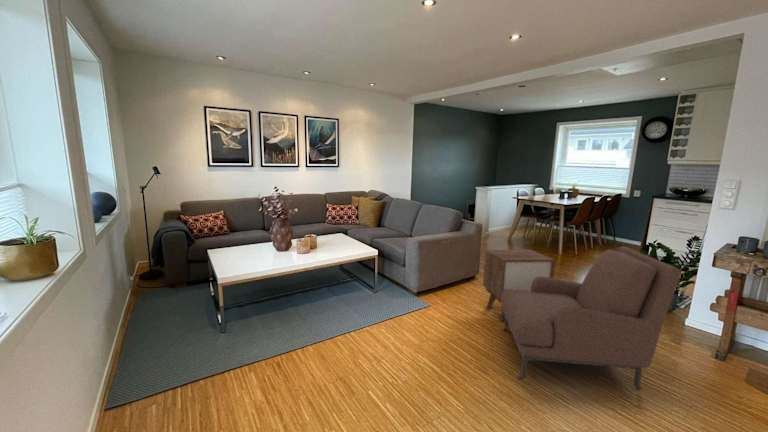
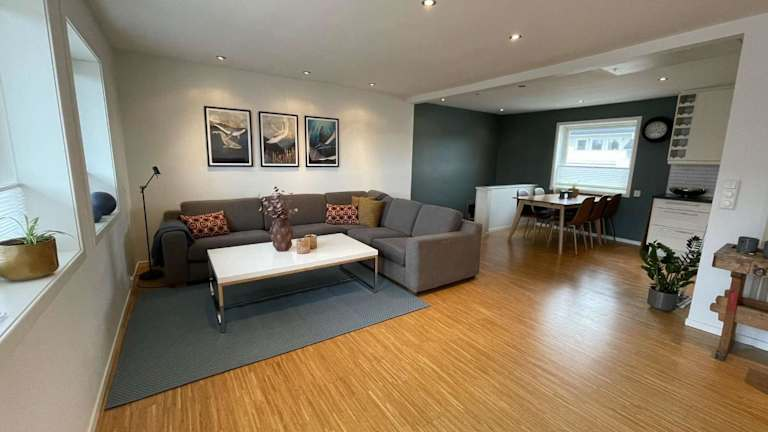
- nightstand (514, 283)
- armchair (573, 306)
